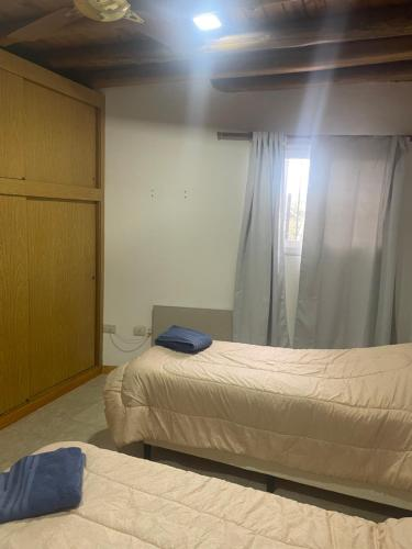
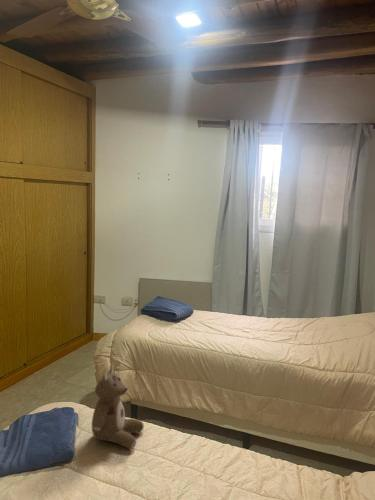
+ stuffed bear (118, 403)
